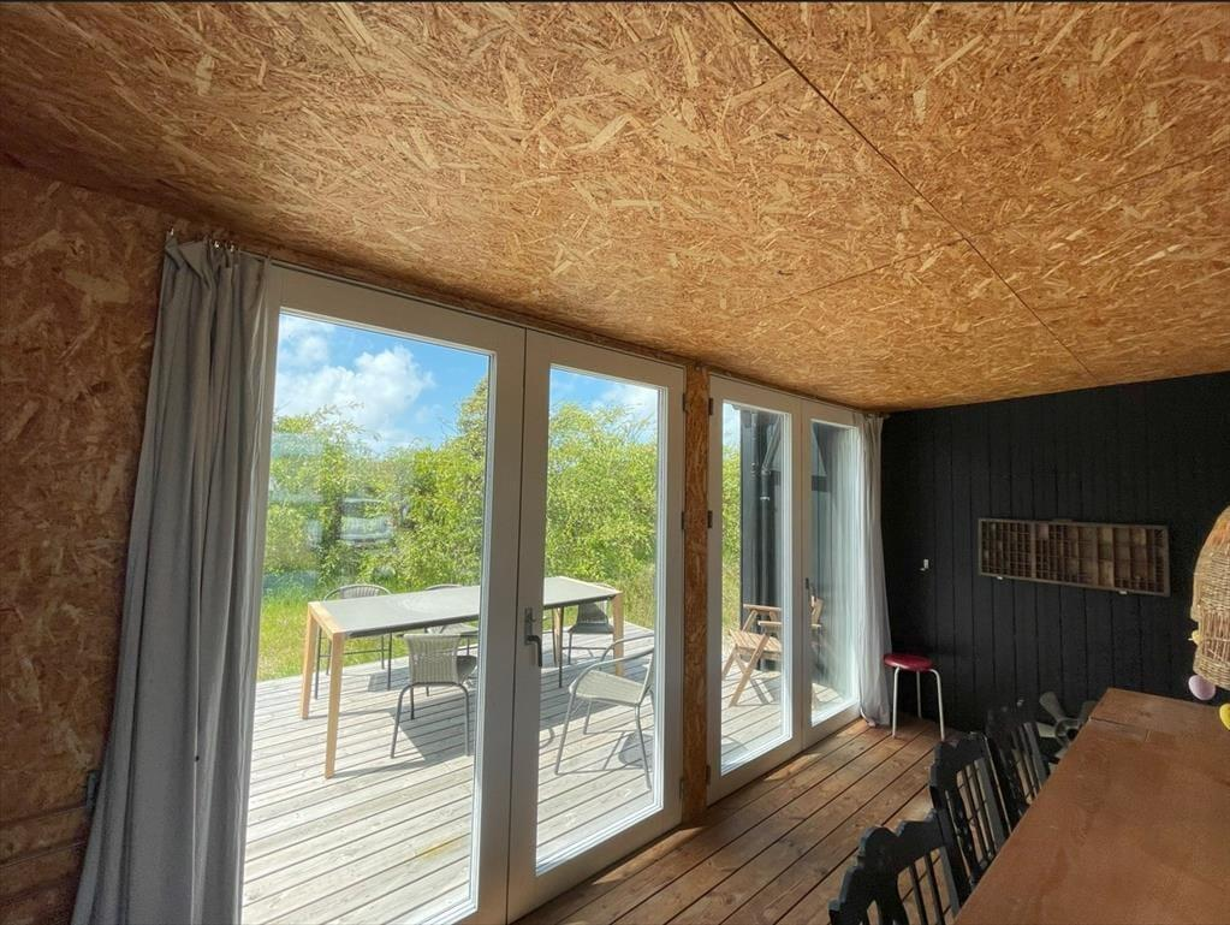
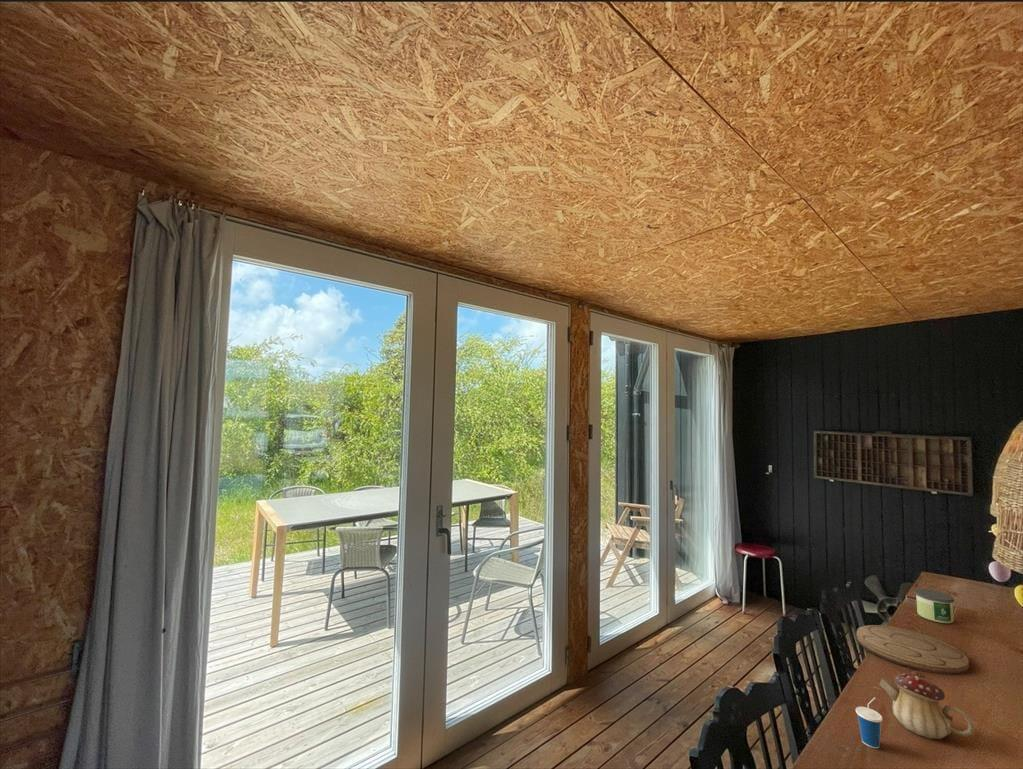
+ cutting board (909, 647)
+ cup (869, 719)
+ teapot (923, 700)
+ candle (934, 606)
